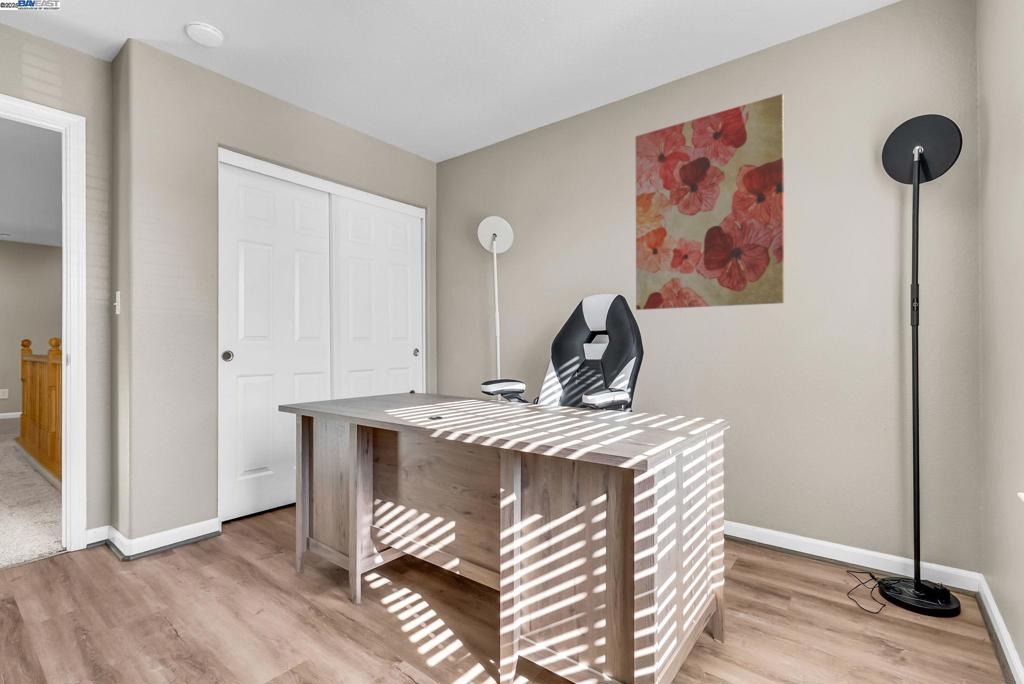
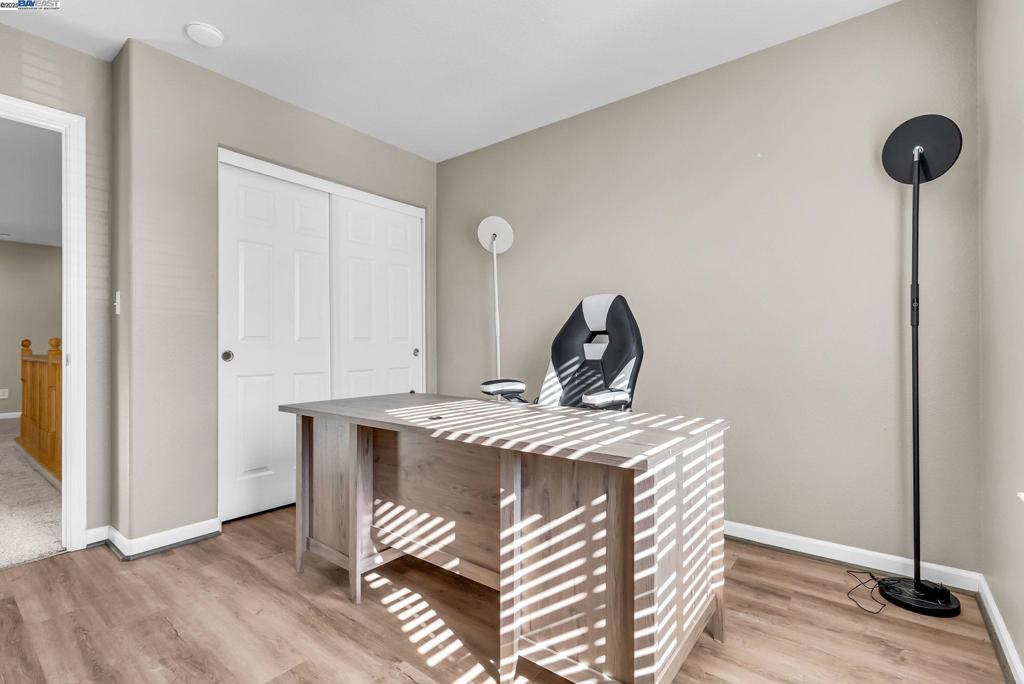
- wall art (703, 212)
